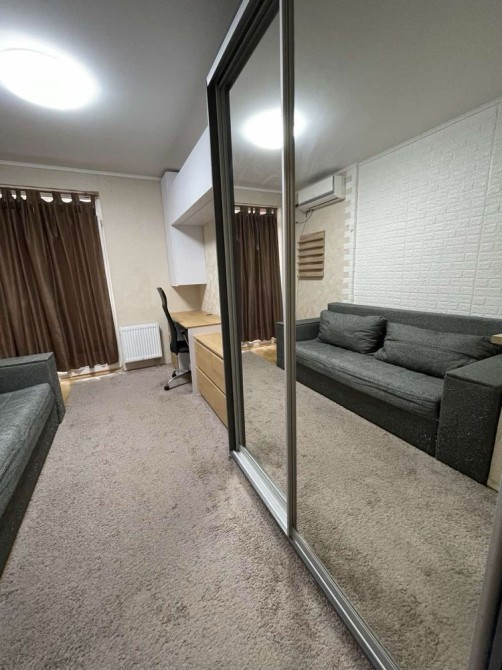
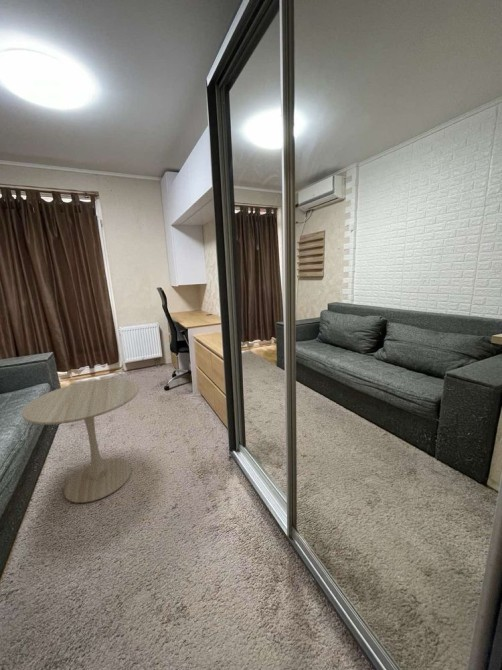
+ side table (92, 439)
